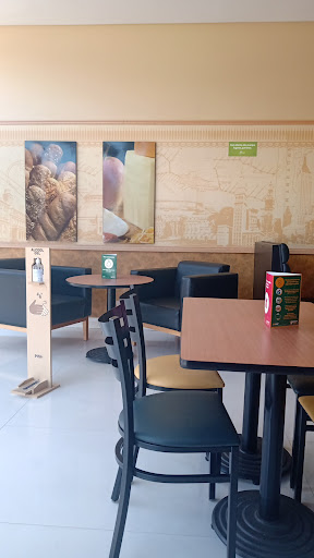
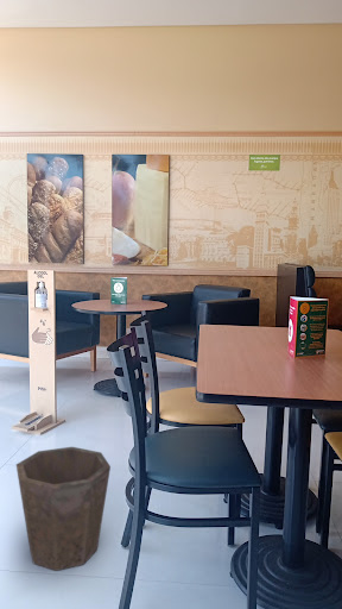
+ waste bin (63, 507)
